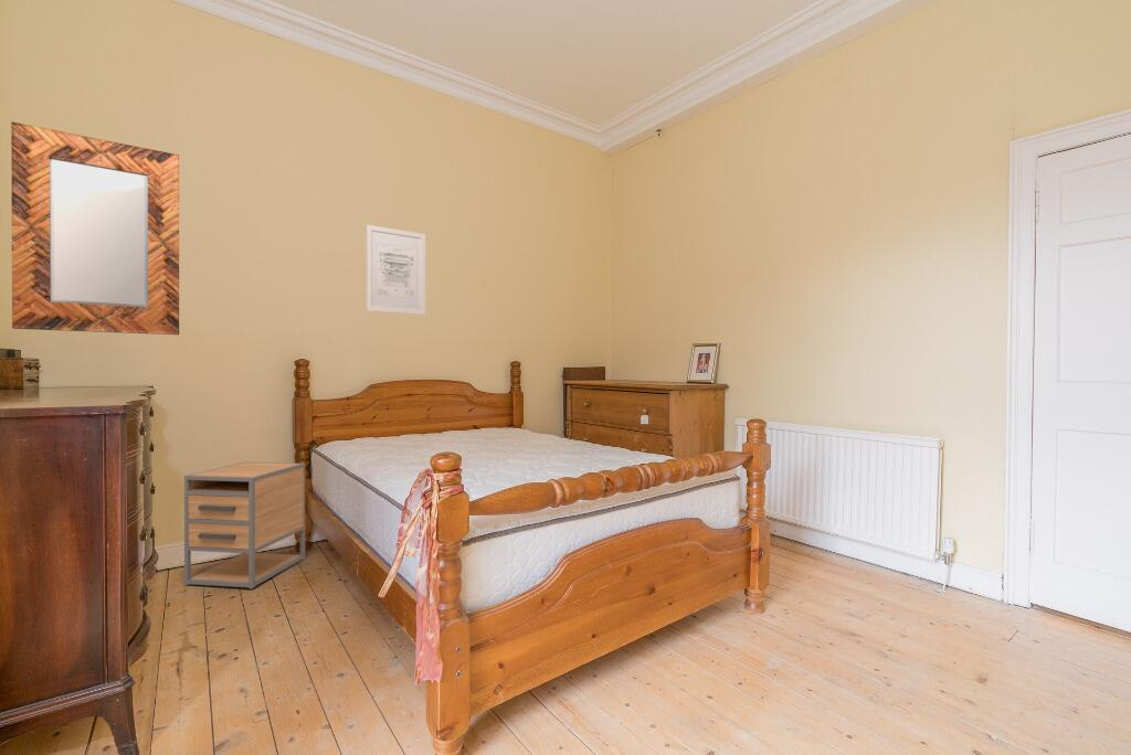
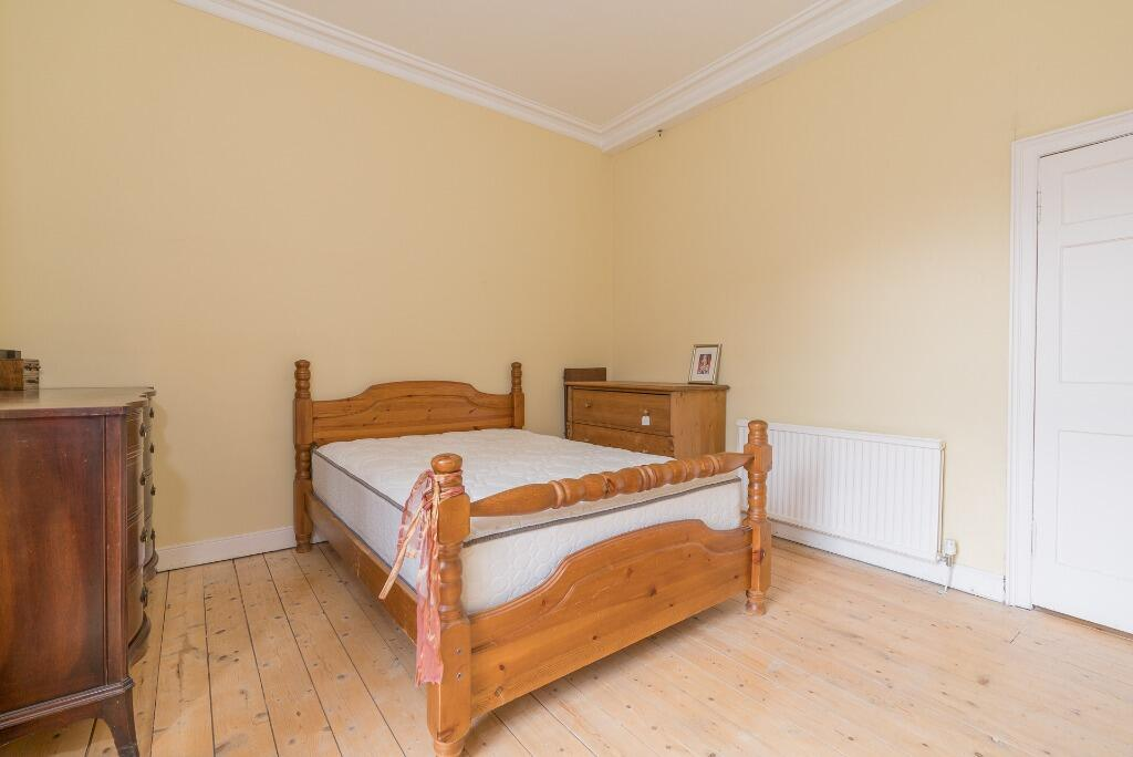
- home mirror (101, 236)
- nightstand (249, 520)
- wall art (397, 270)
